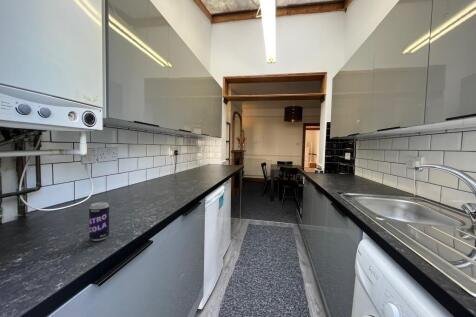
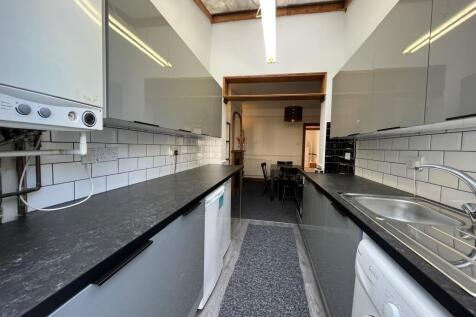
- beverage can (99, 221)
